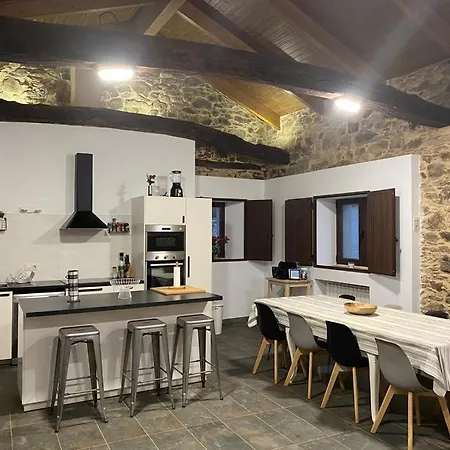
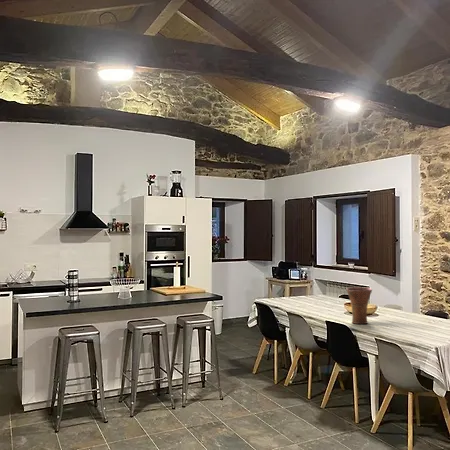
+ vase (359, 305)
